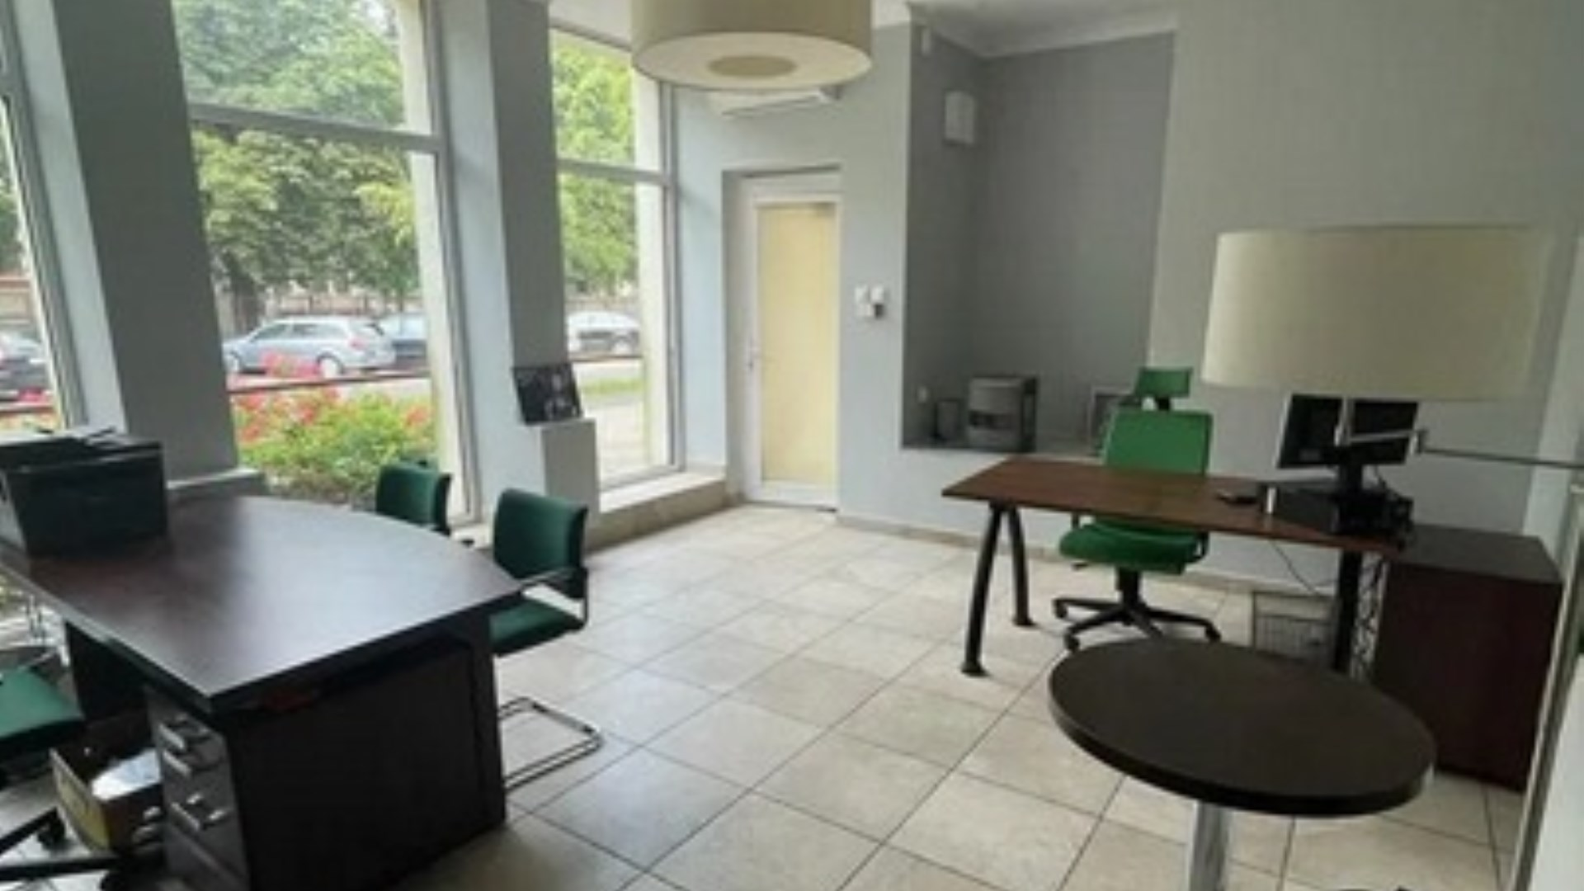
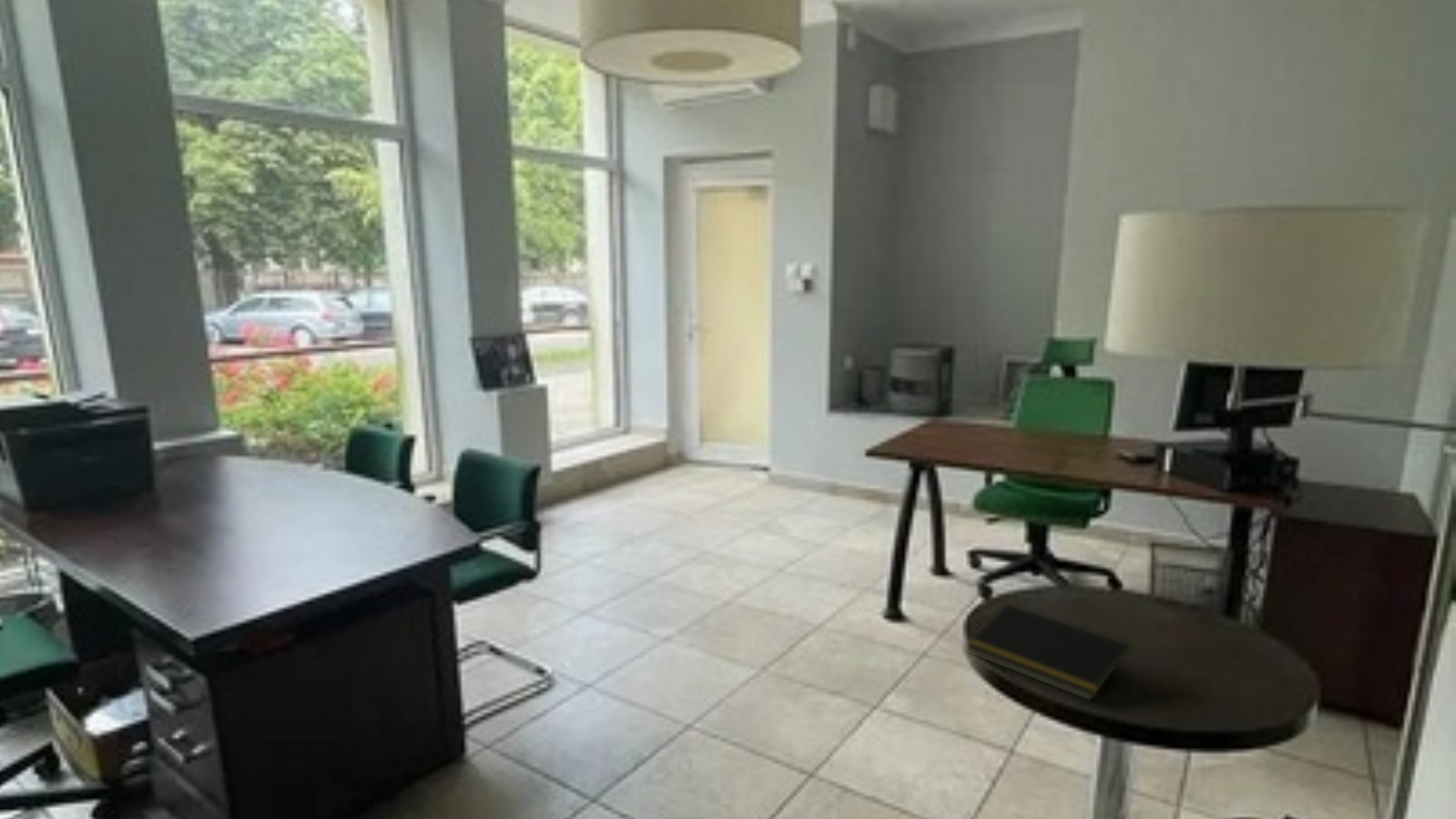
+ notepad (1045, 648)
